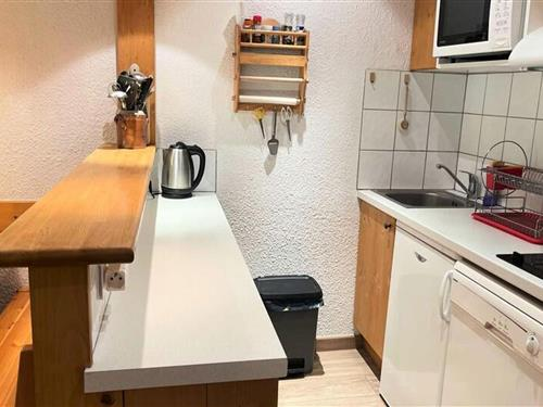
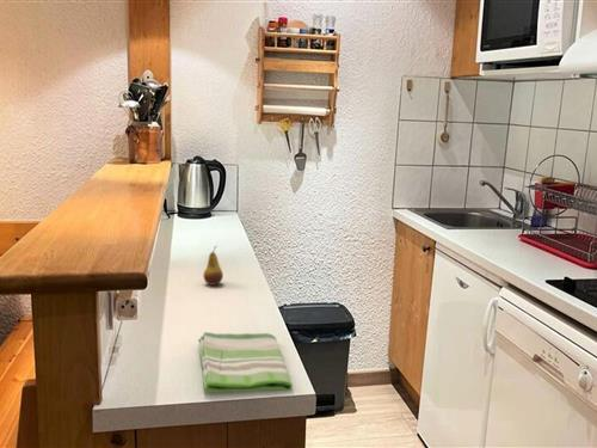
+ fruit (213, 264)
+ dish towel (242, 358)
